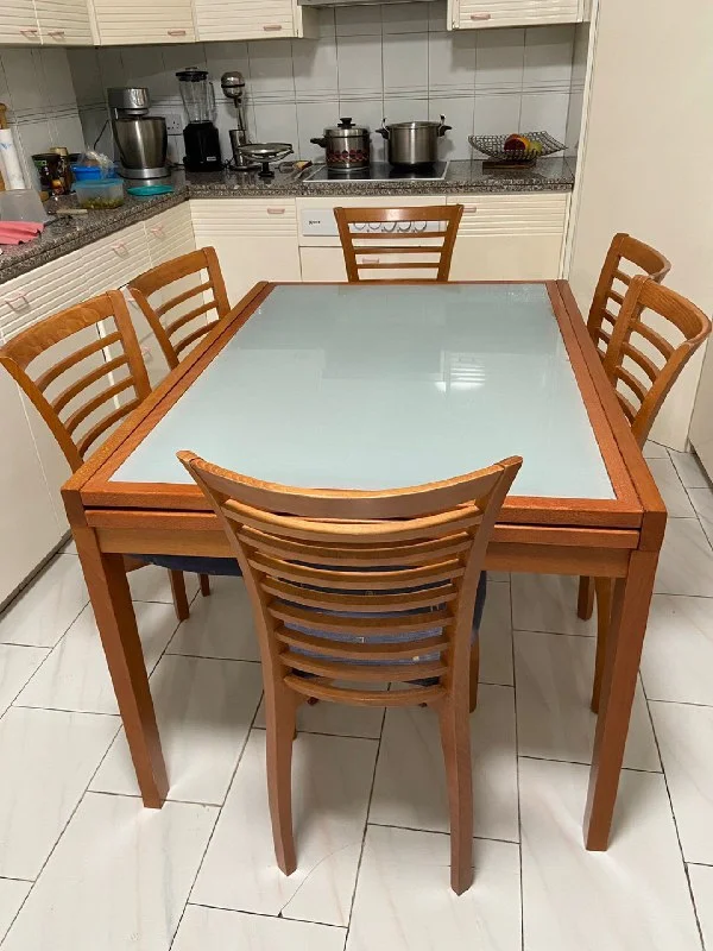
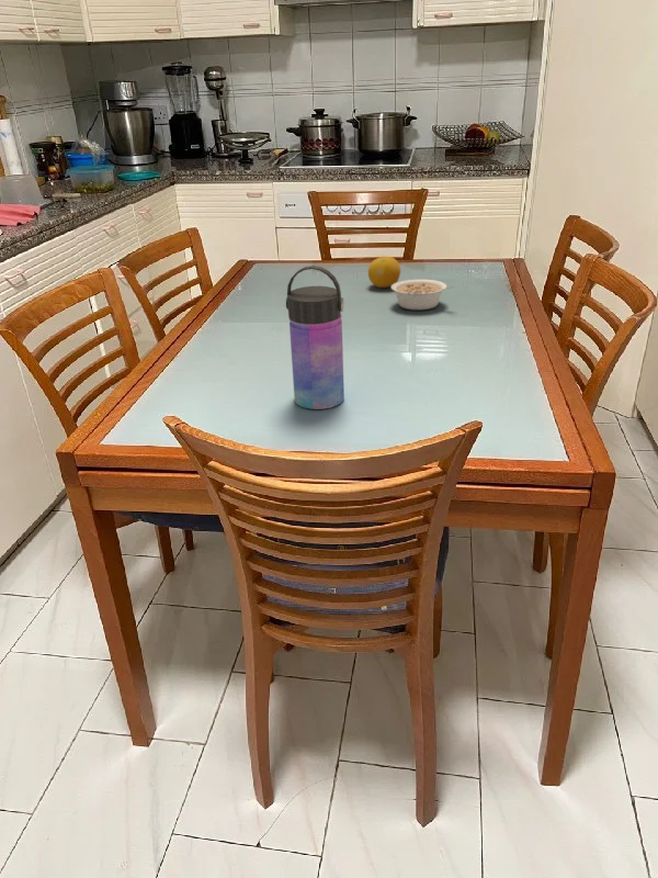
+ fruit (384, 271)
+ water bottle (316, 335)
+ legume (420, 293)
